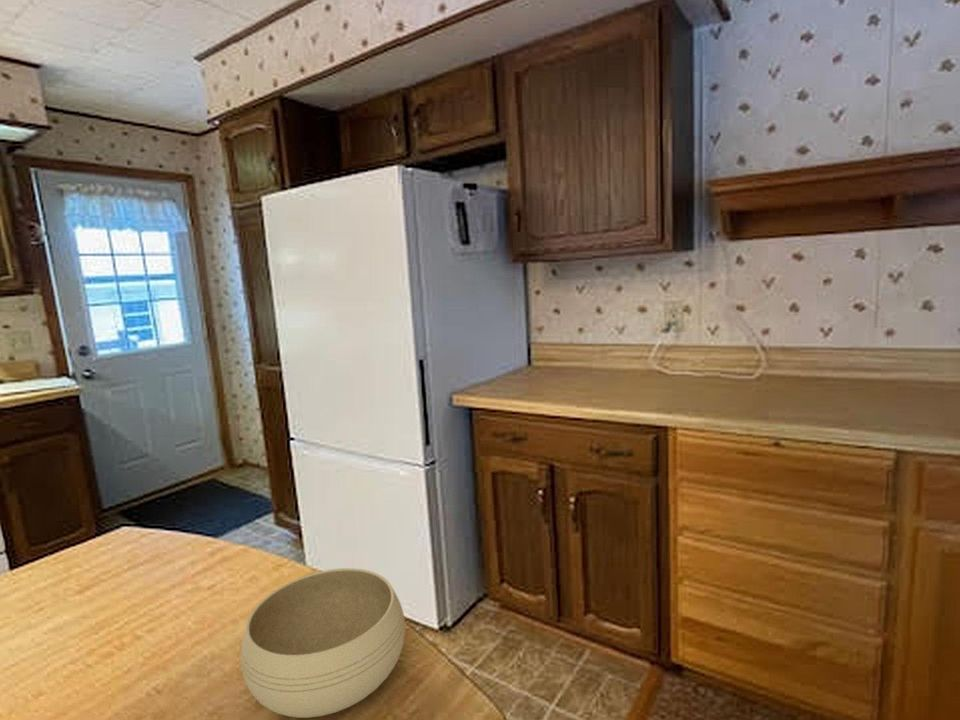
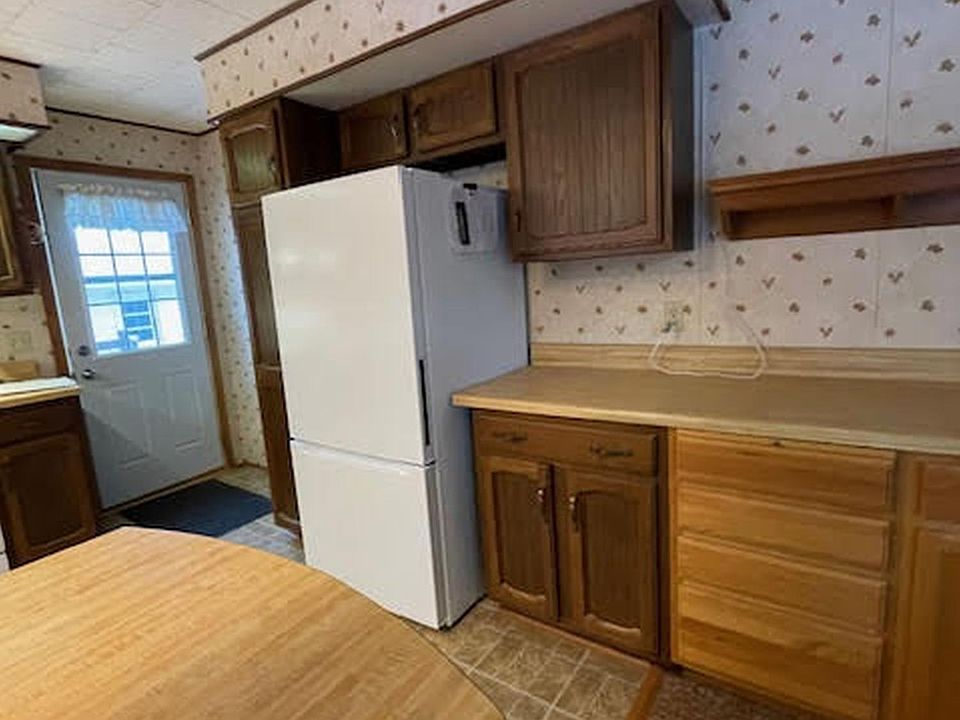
- bowl (326, 642)
